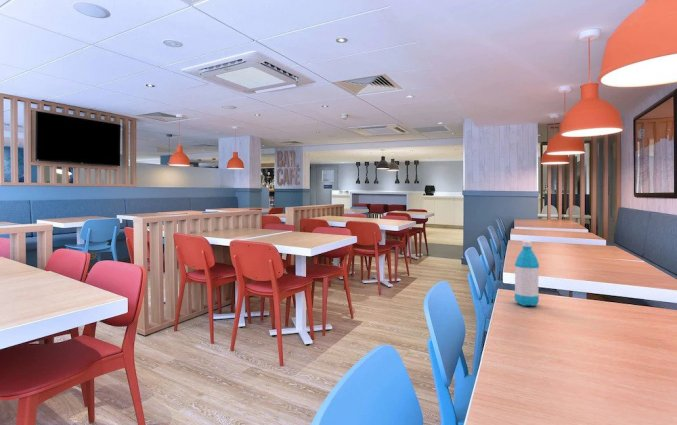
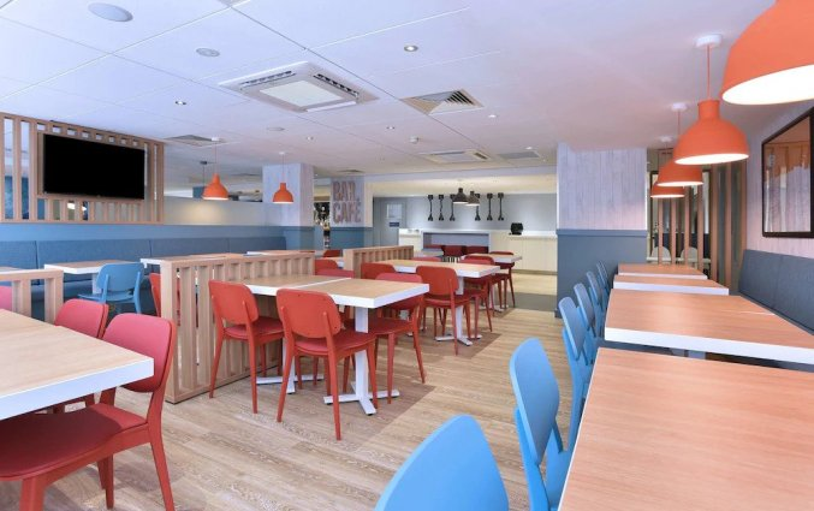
- water bottle (526, 272)
